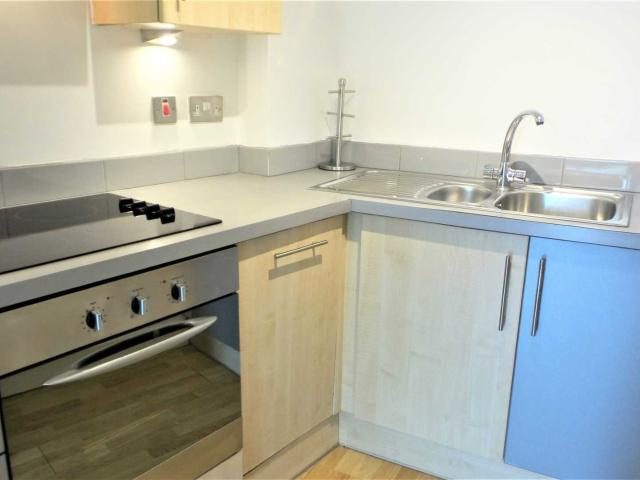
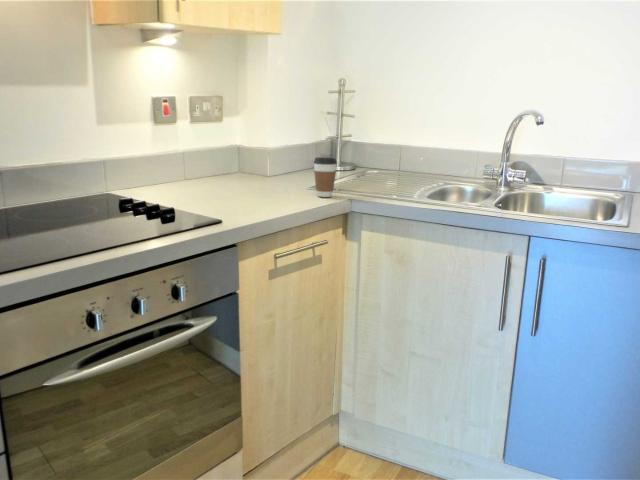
+ coffee cup (324, 176)
